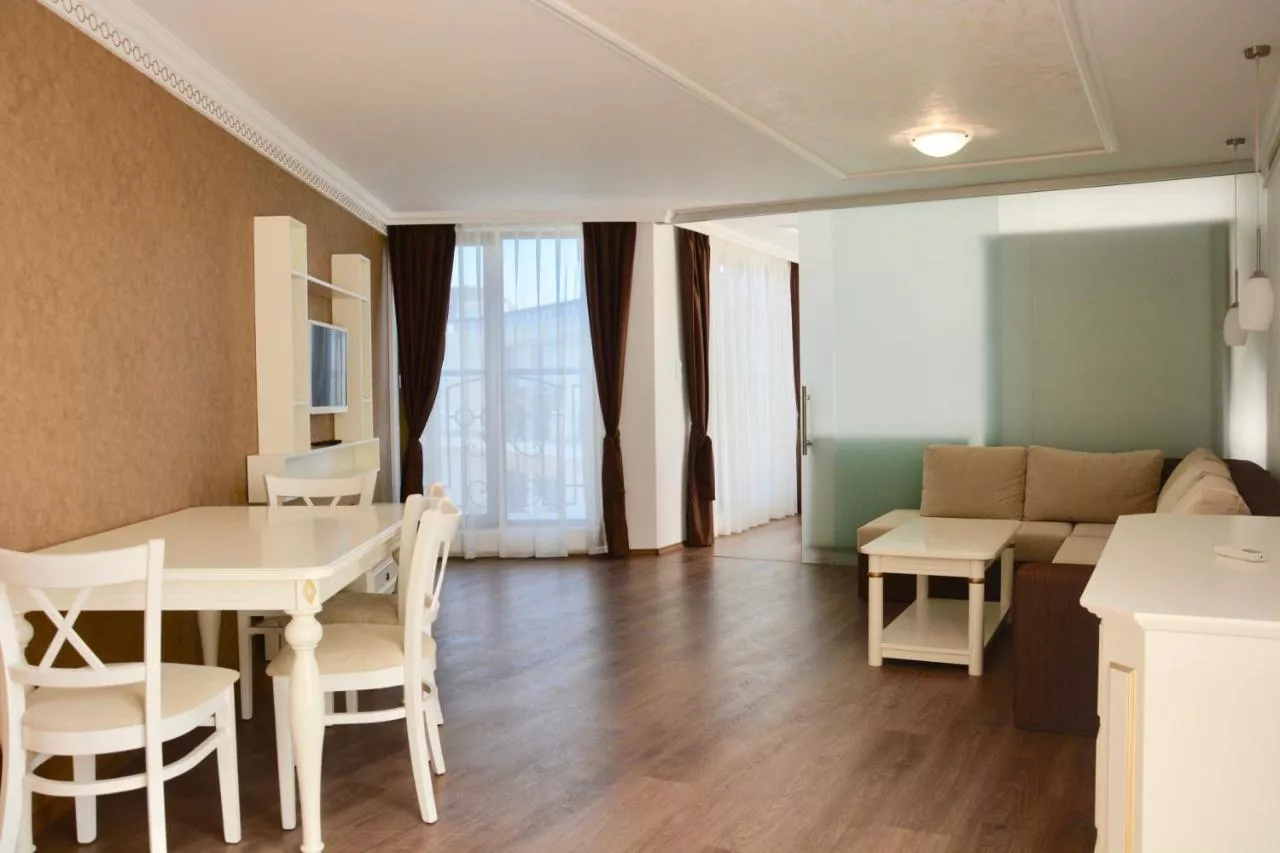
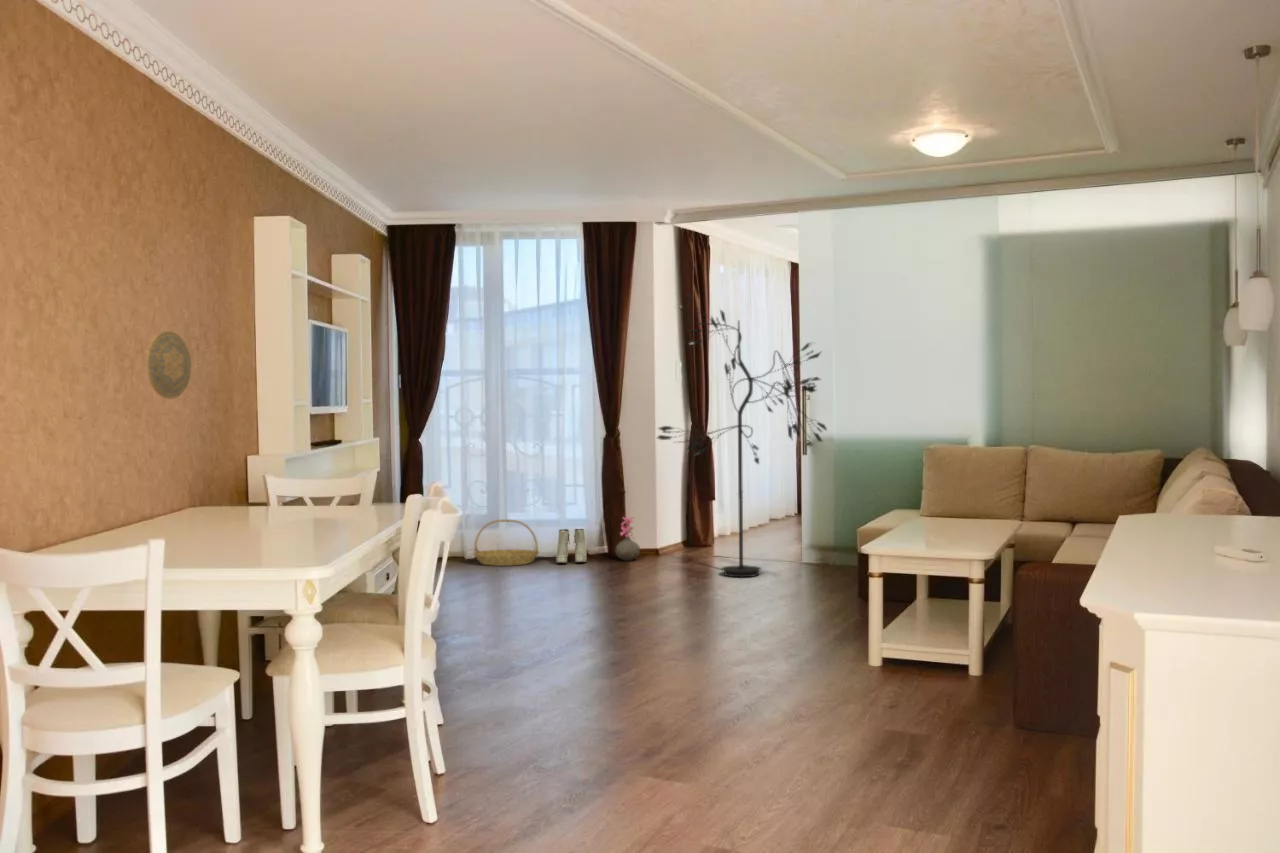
+ boots (574, 545)
+ decorative plate (171, 364)
+ vase (627, 538)
+ floor lamp (752, 432)
+ basket (505, 550)
